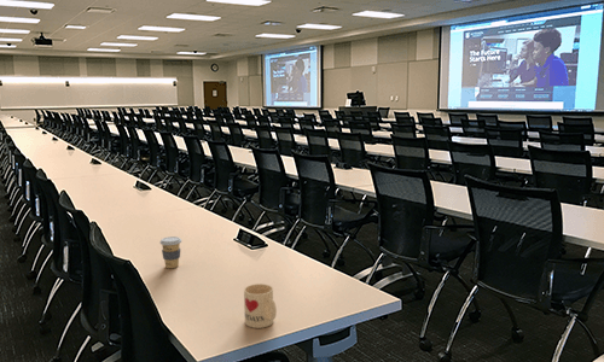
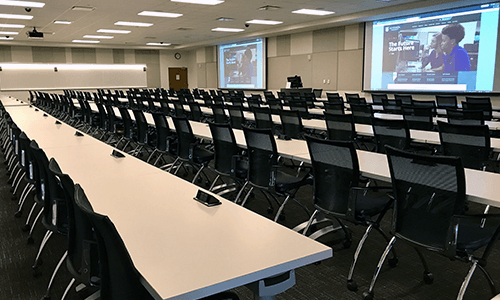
- coffee cup (170, 252)
- mug (262, 306)
